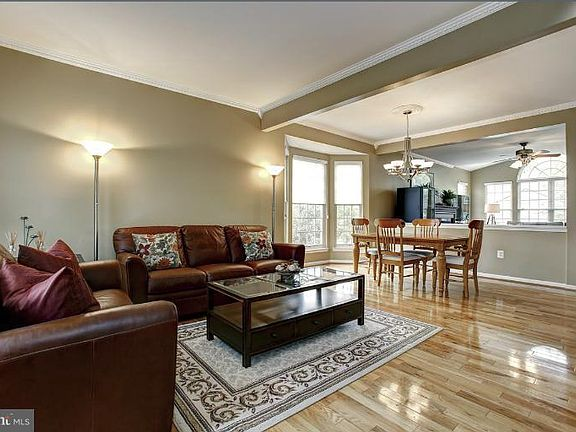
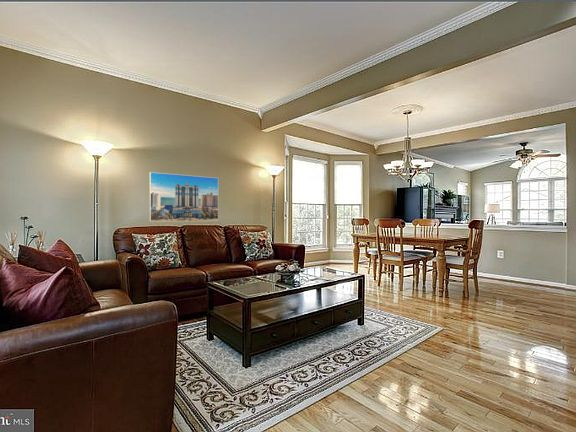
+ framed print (186, 198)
